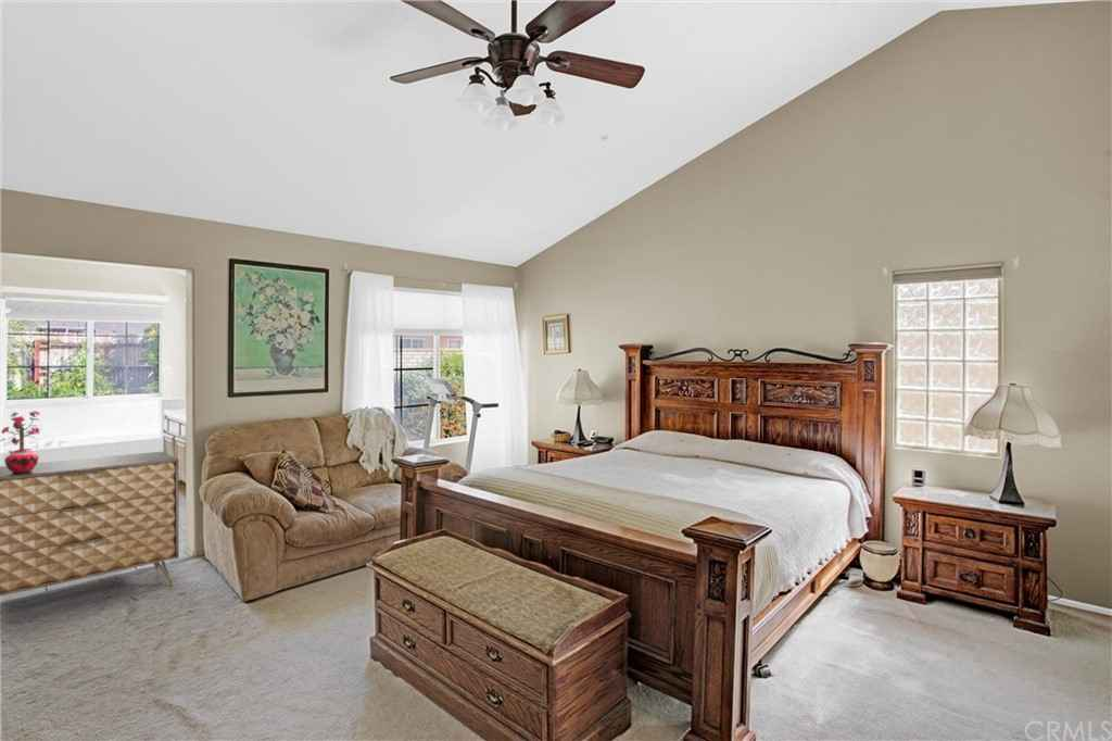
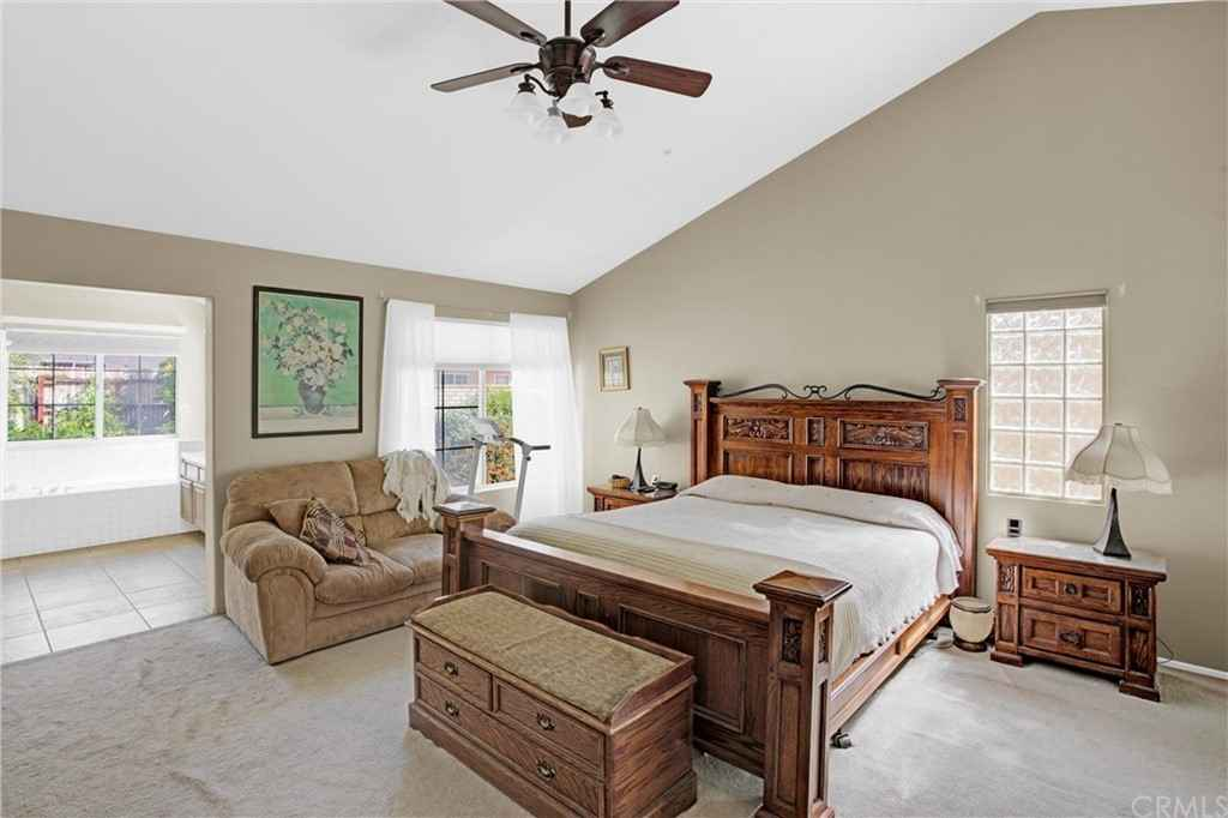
- dresser (78, 530)
- potted plant (20, 441)
